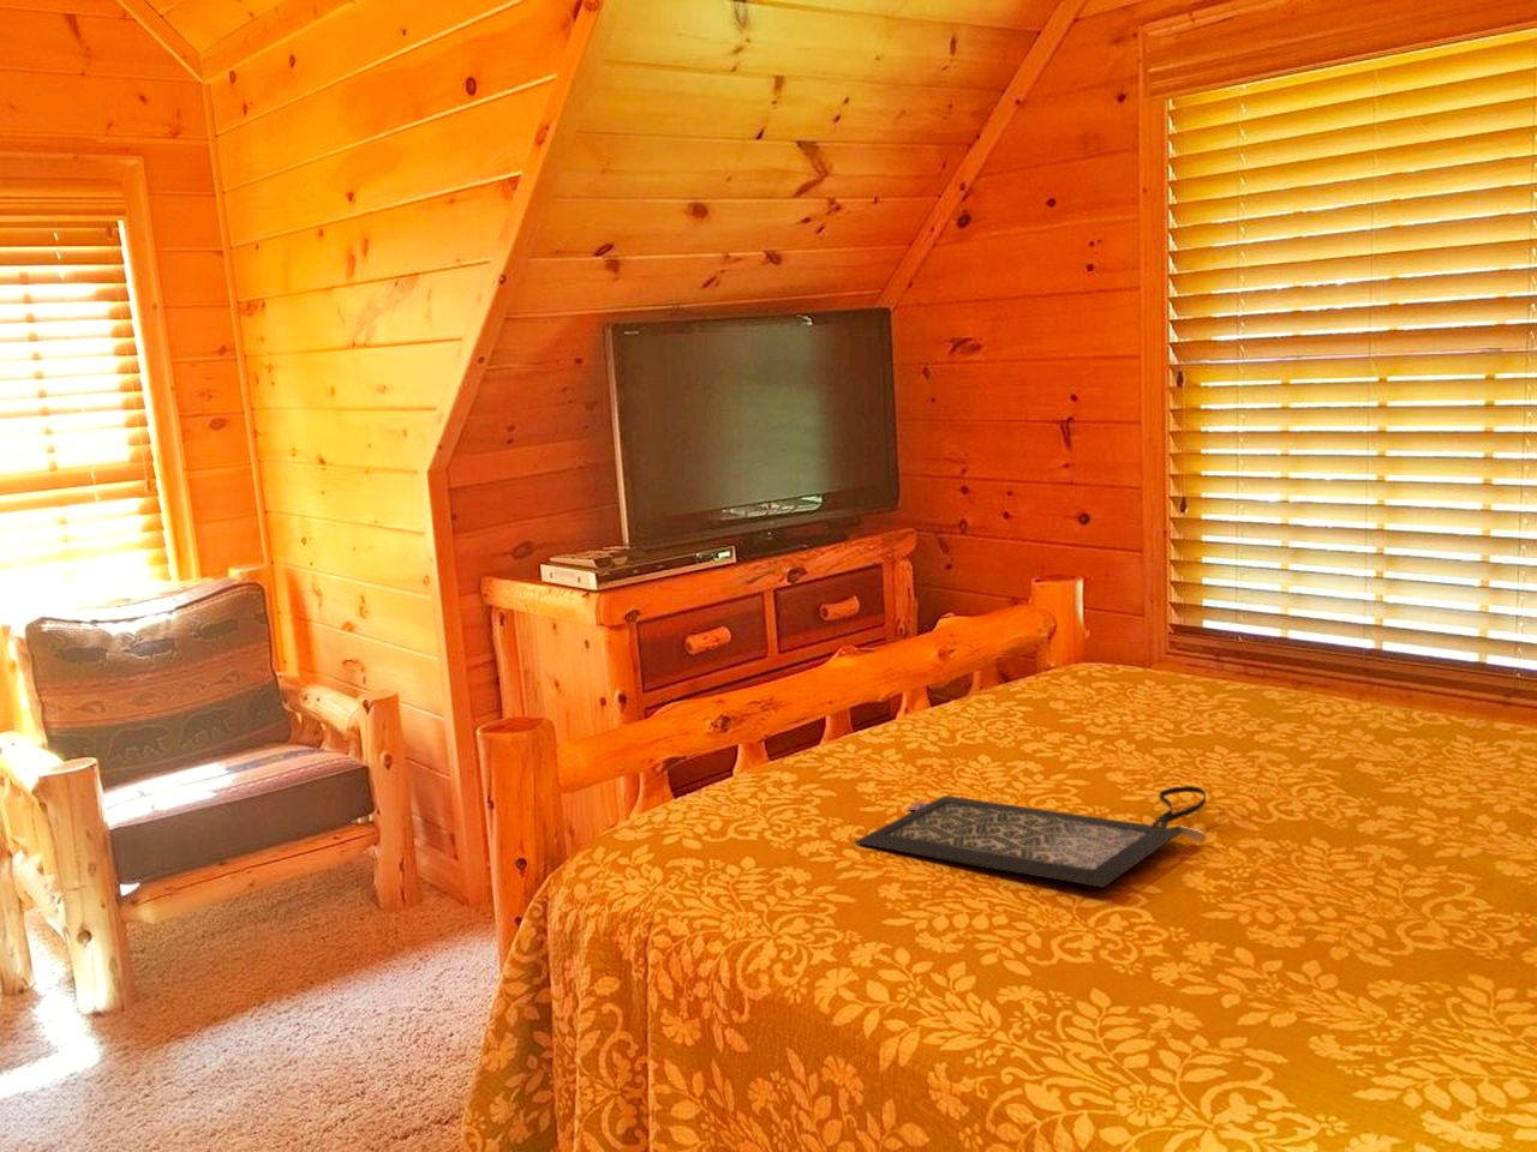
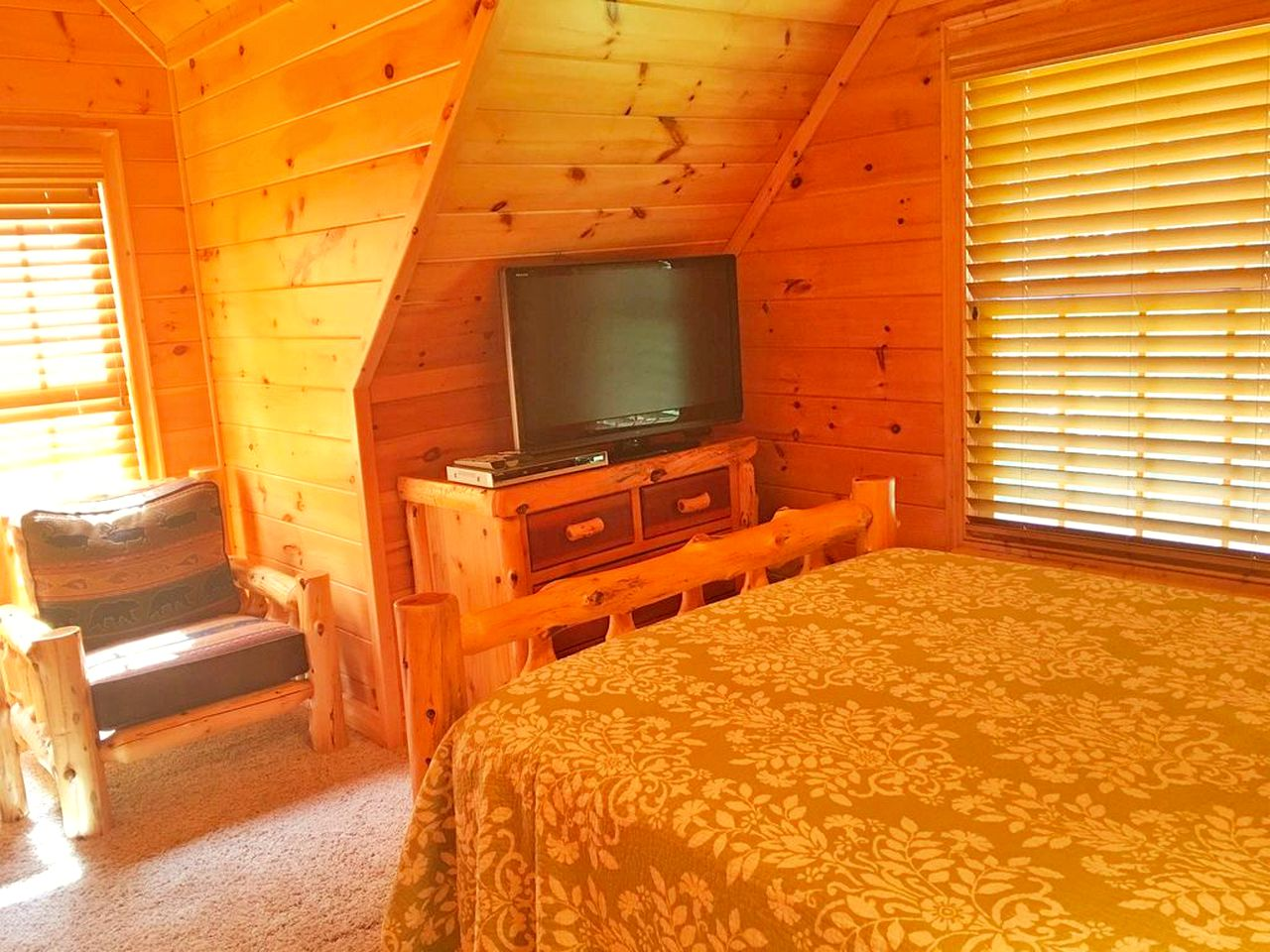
- clutch bag (1031, 835)
